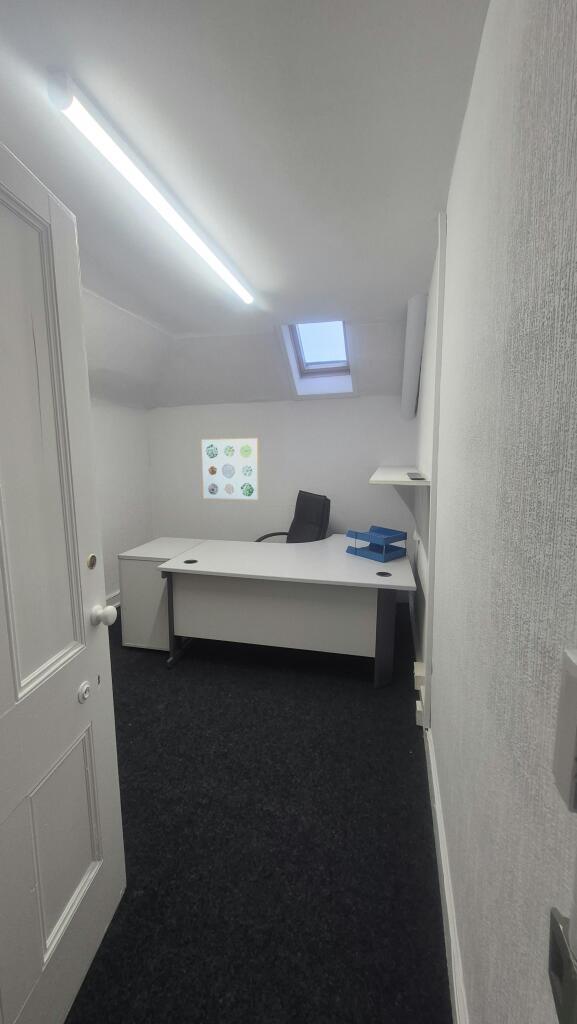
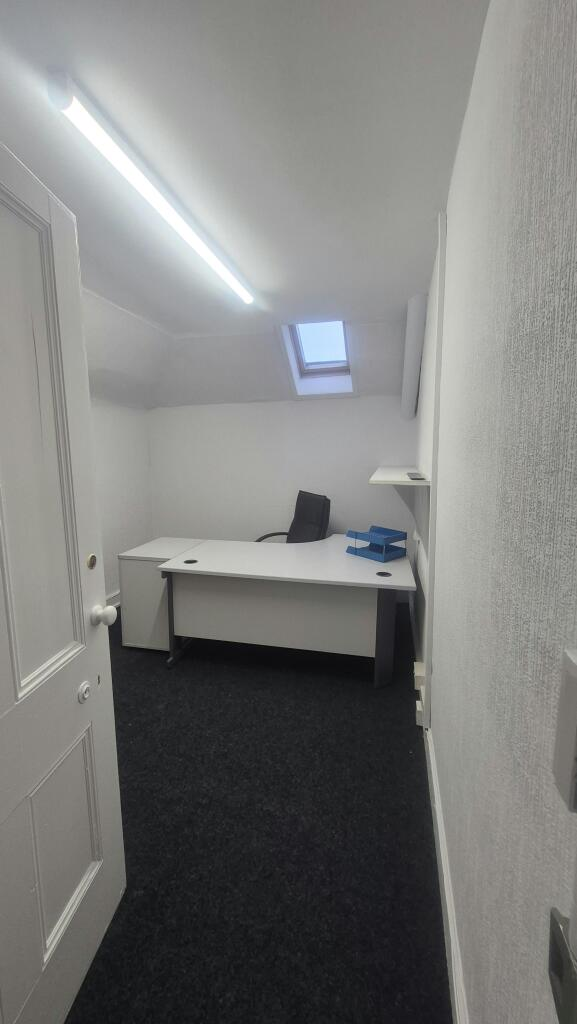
- wall art (229, 469)
